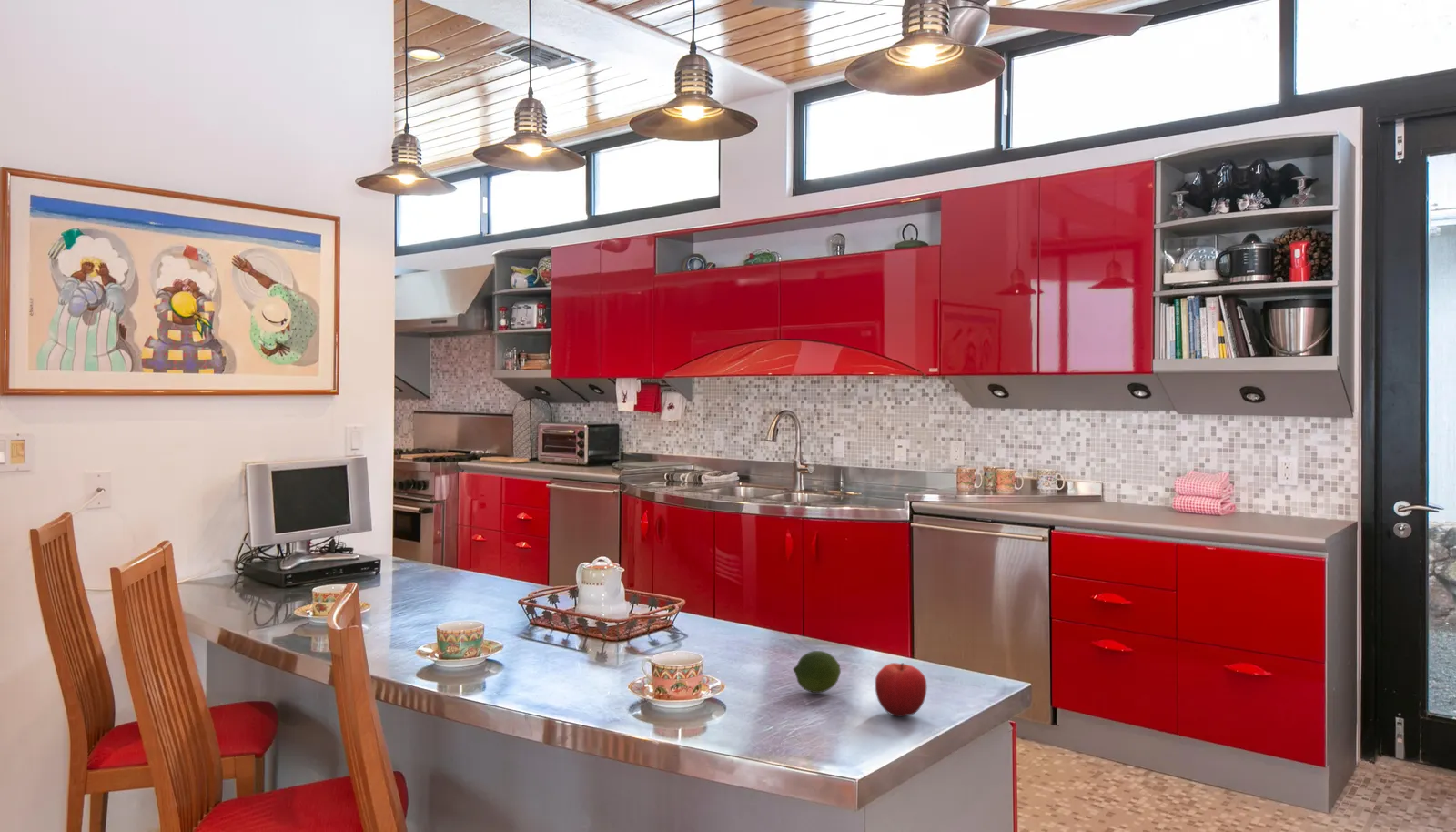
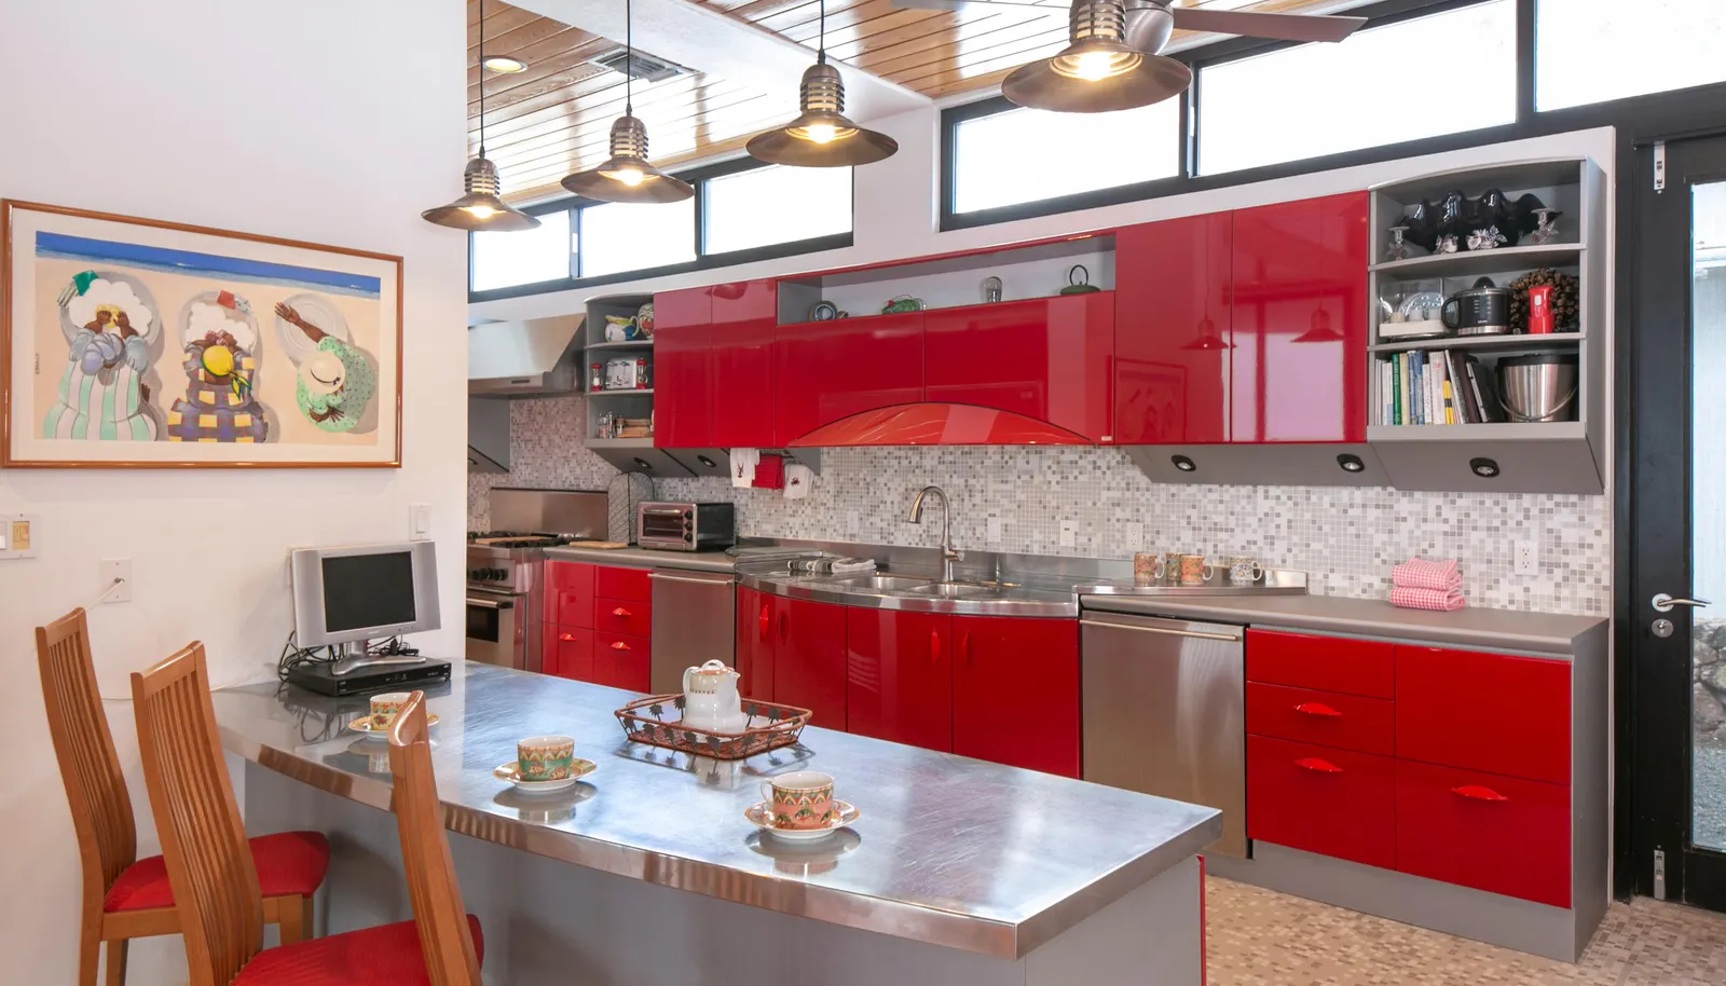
- fruit (900, 687)
- fruit (817, 672)
